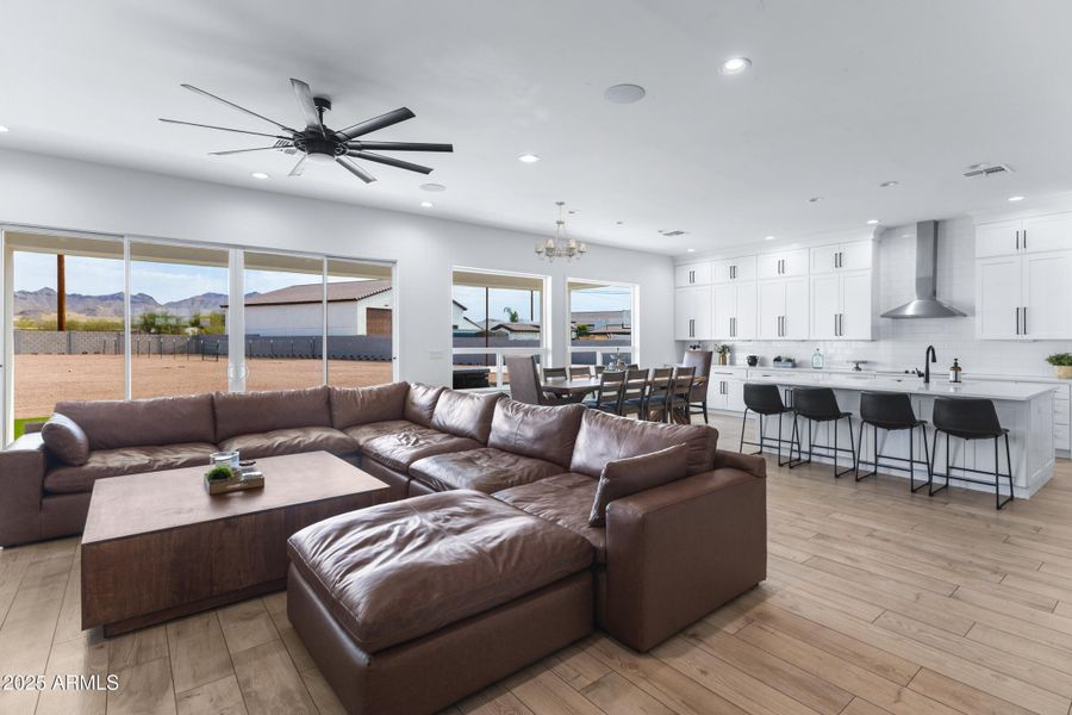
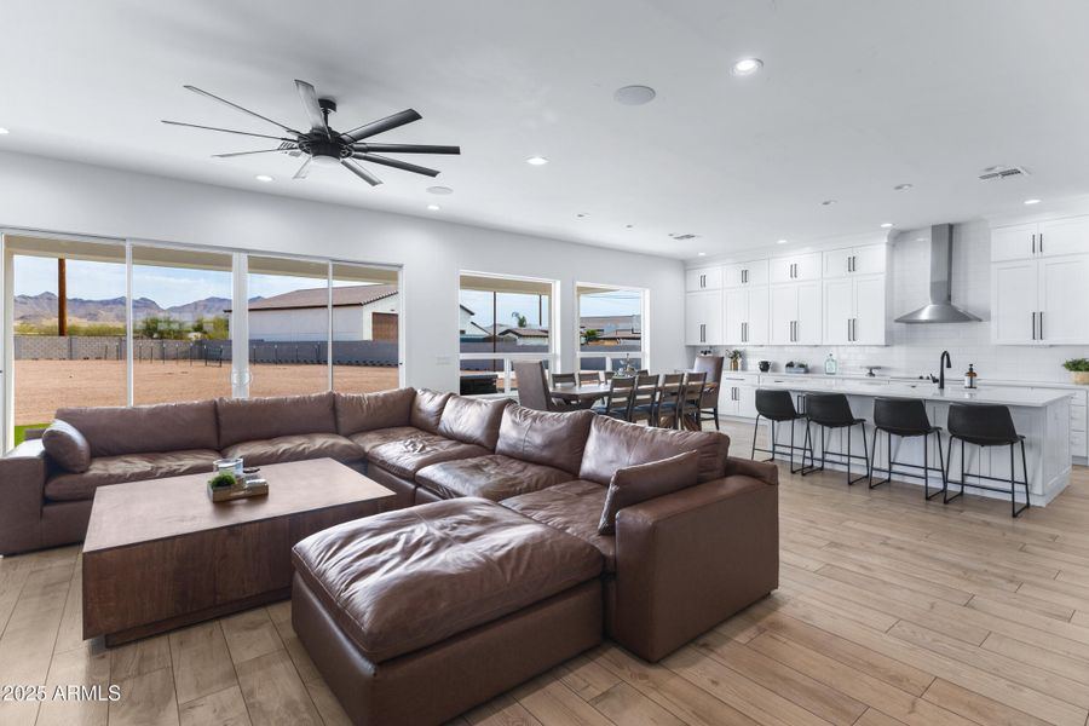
- chandelier (557, 231)
